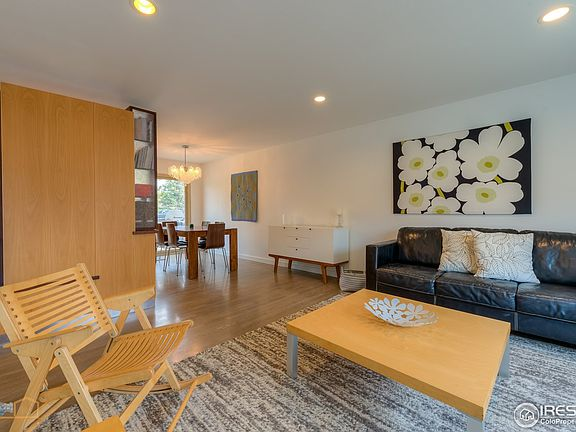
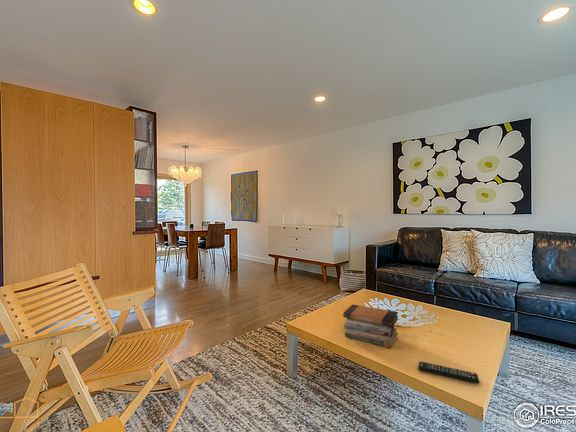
+ book stack (370, 324)
+ remote control (447, 372)
